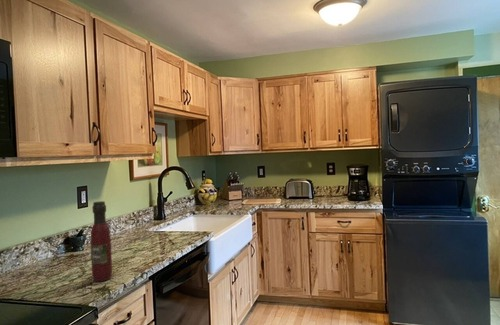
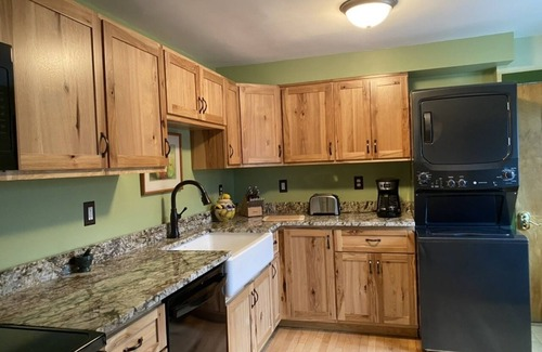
- wine bottle (100, 240)
